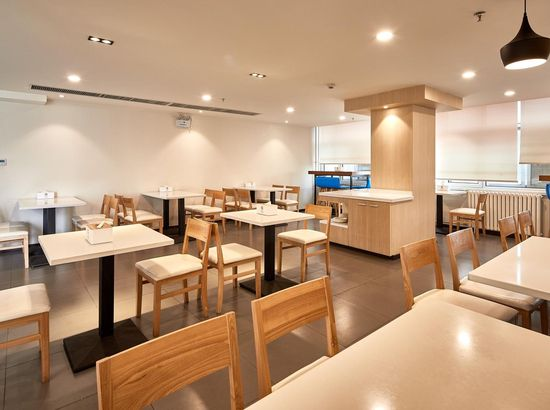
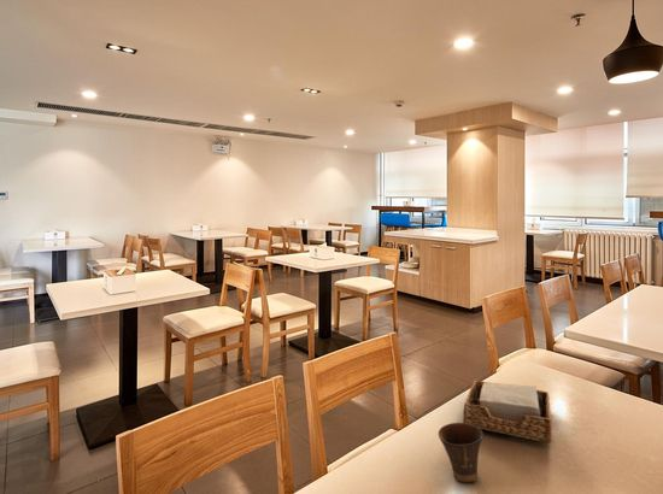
+ napkin holder (507, 405)
+ cup (459, 453)
